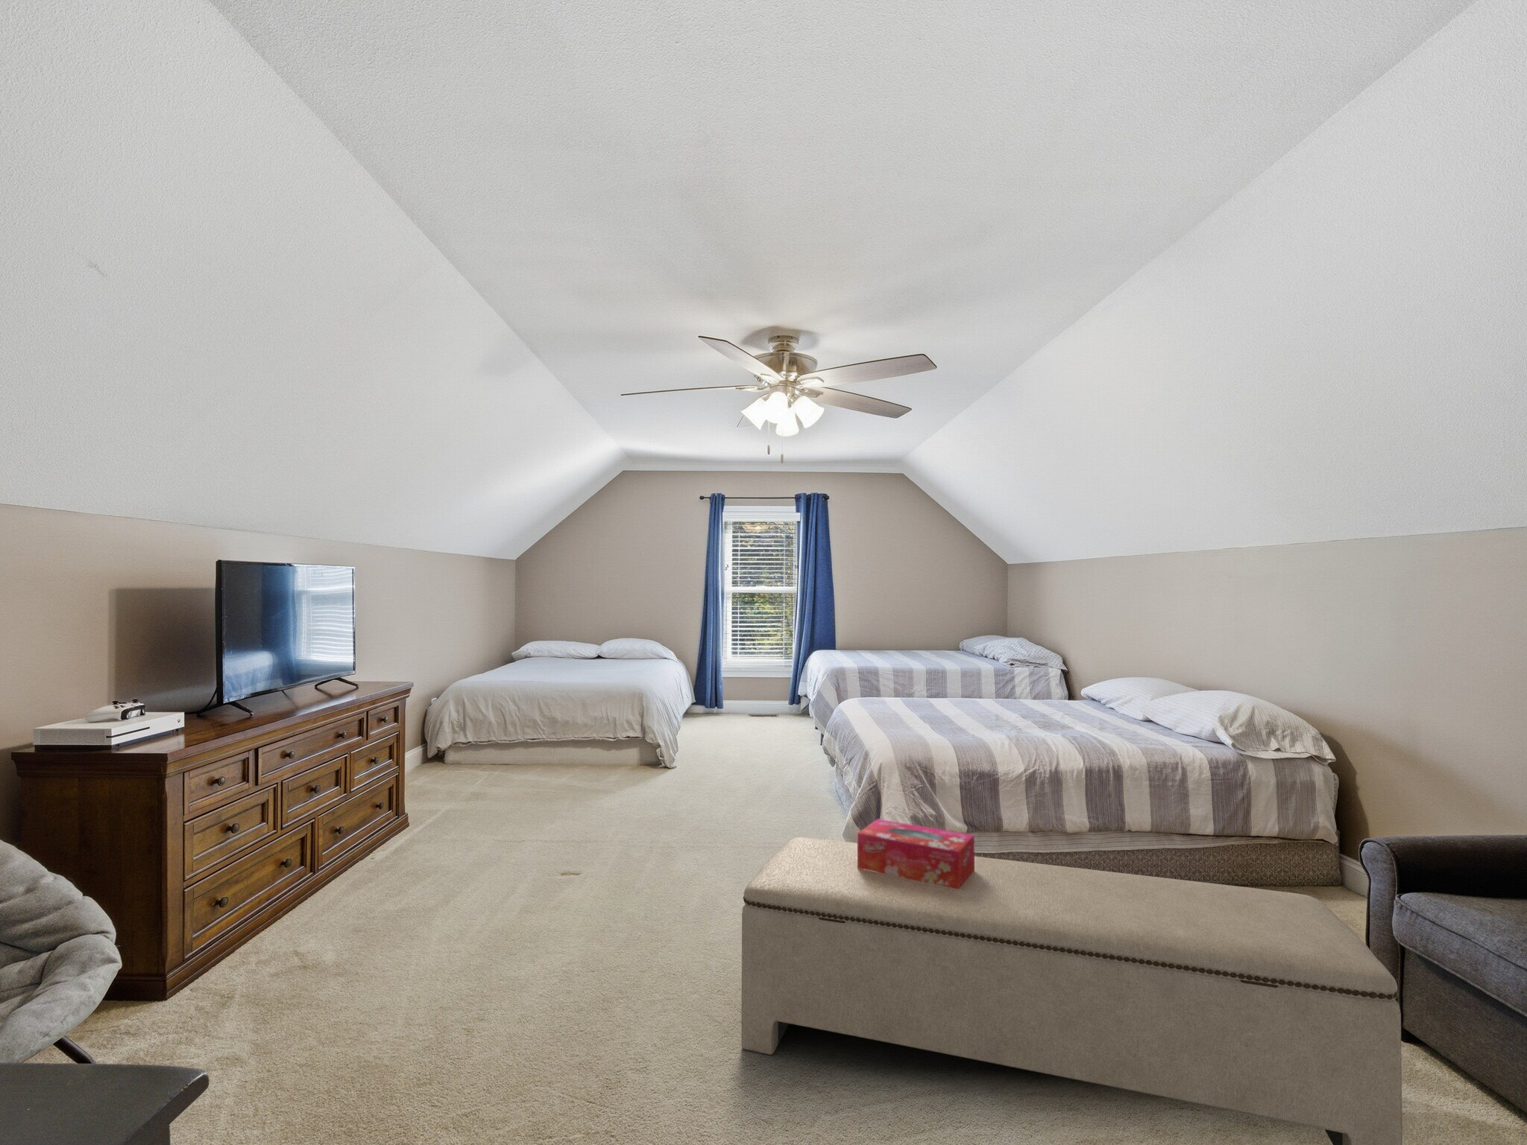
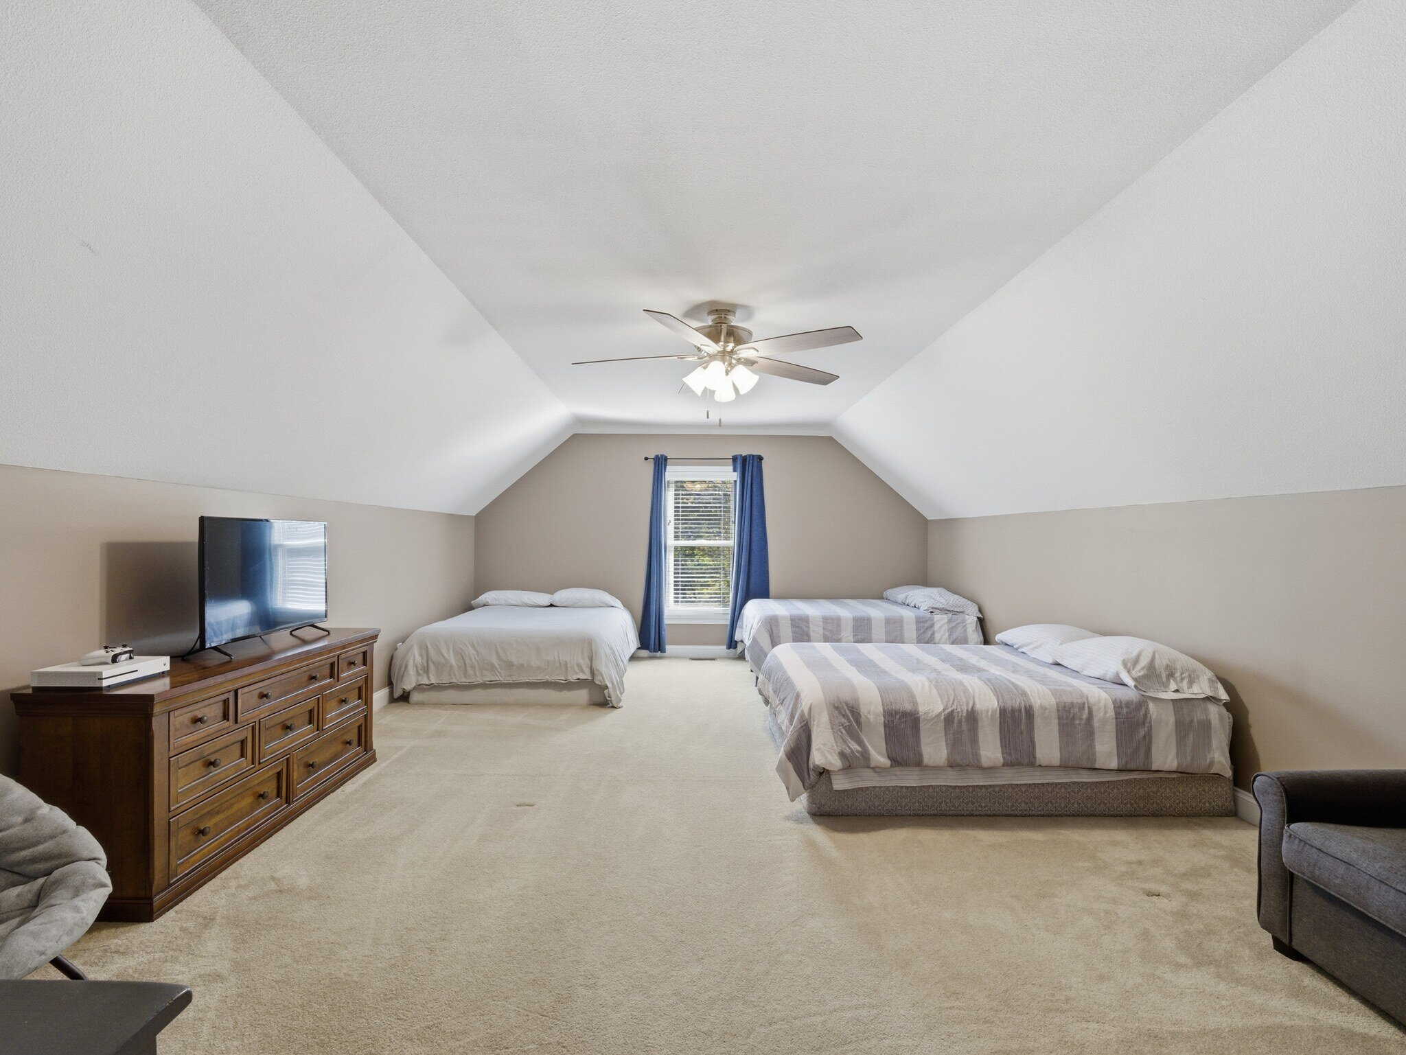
- tissue box (916, 850)
- bench (1028, 971)
